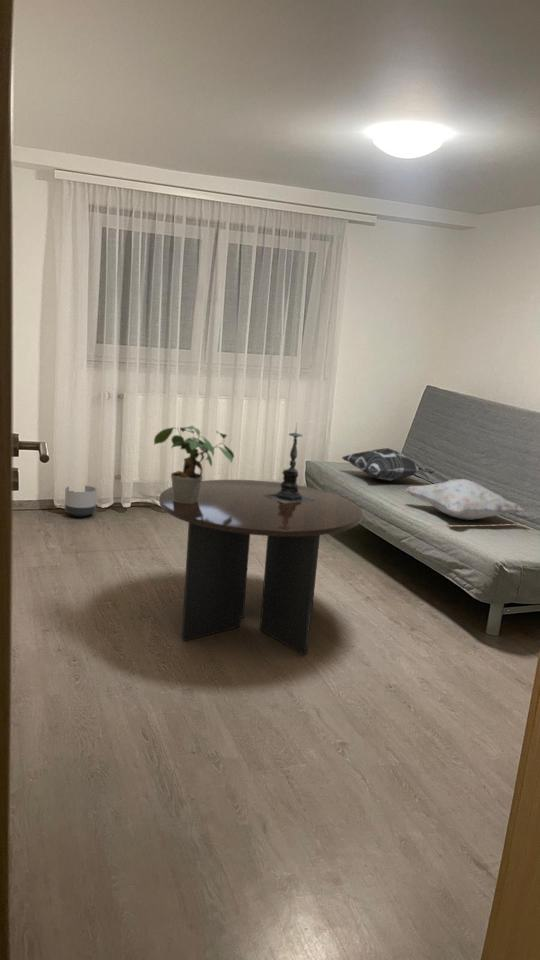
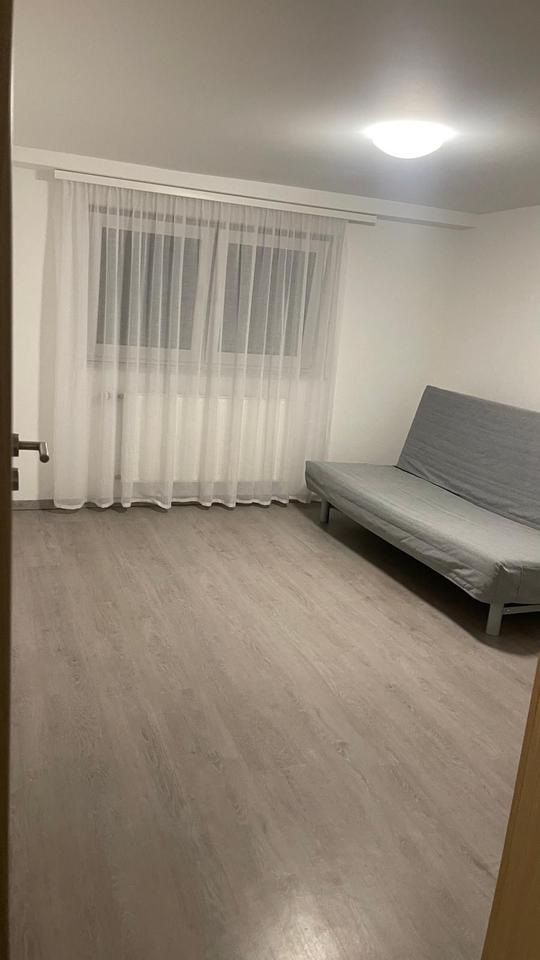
- potted plant (197, 463)
- candle holder (292, 460)
- planter (80, 501)
- decorative pillow (387, 464)
- coffee table (247, 563)
- decorative pillow (463, 499)
